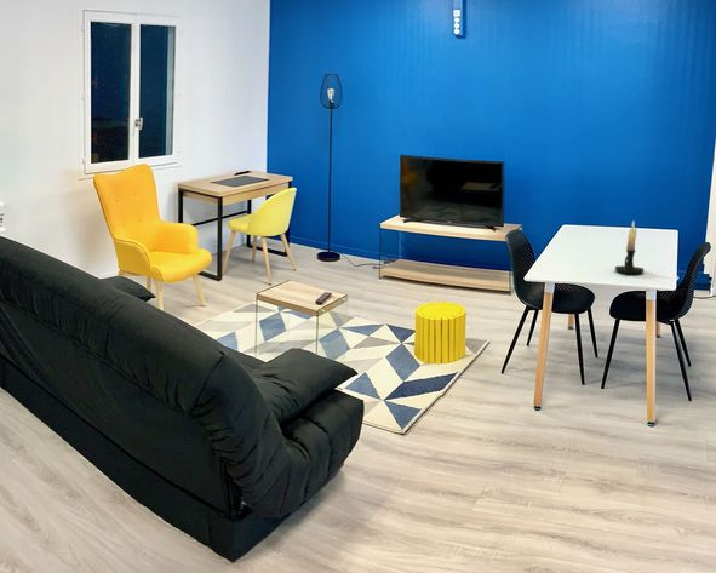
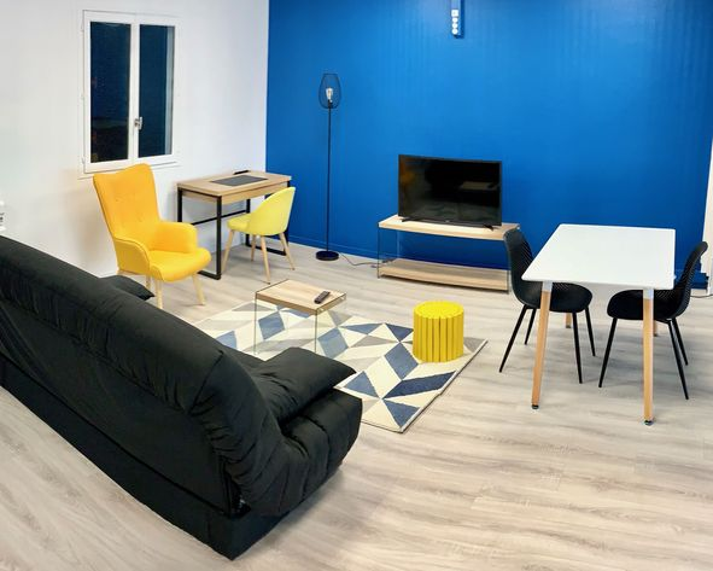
- candle holder (630, 246)
